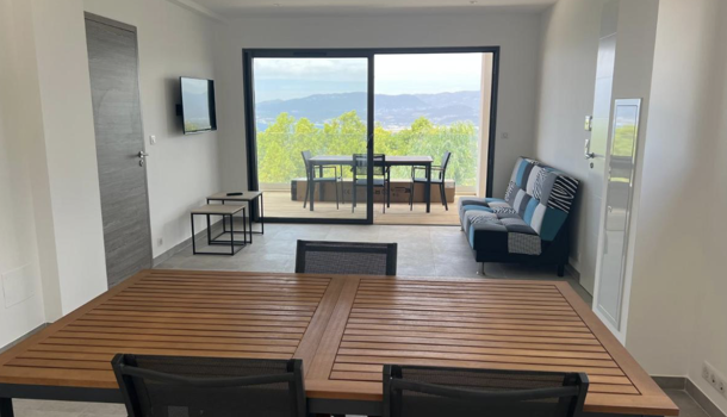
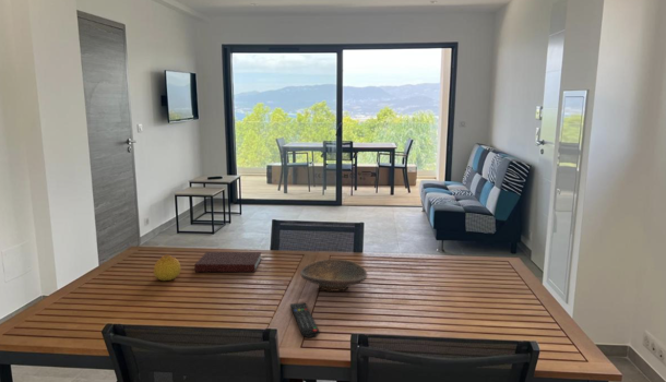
+ decorative bowl (333, 277)
+ remote control (304, 319)
+ fruit (166, 267)
+ notebook (229, 261)
